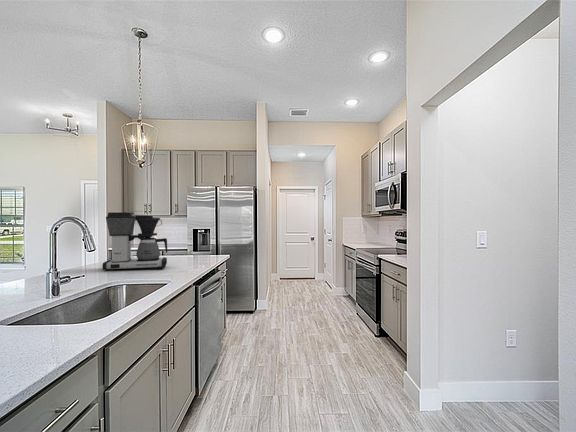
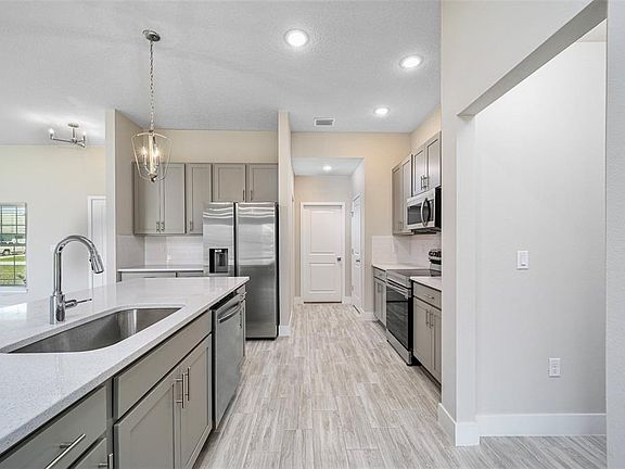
- coffee maker (138, 238)
